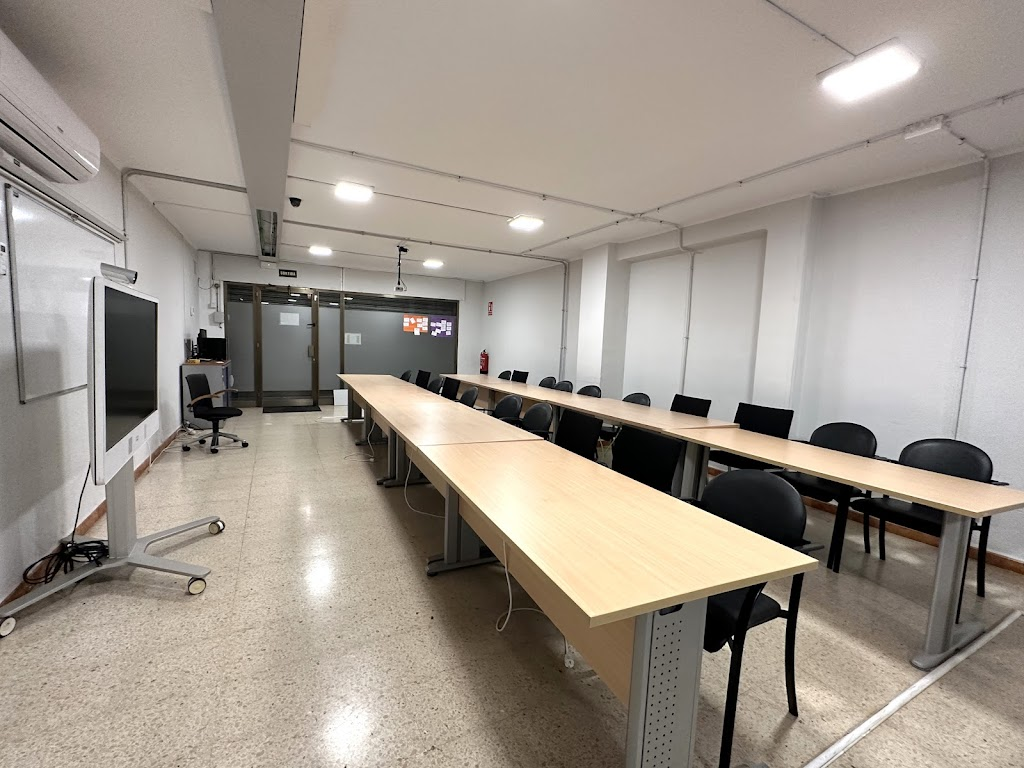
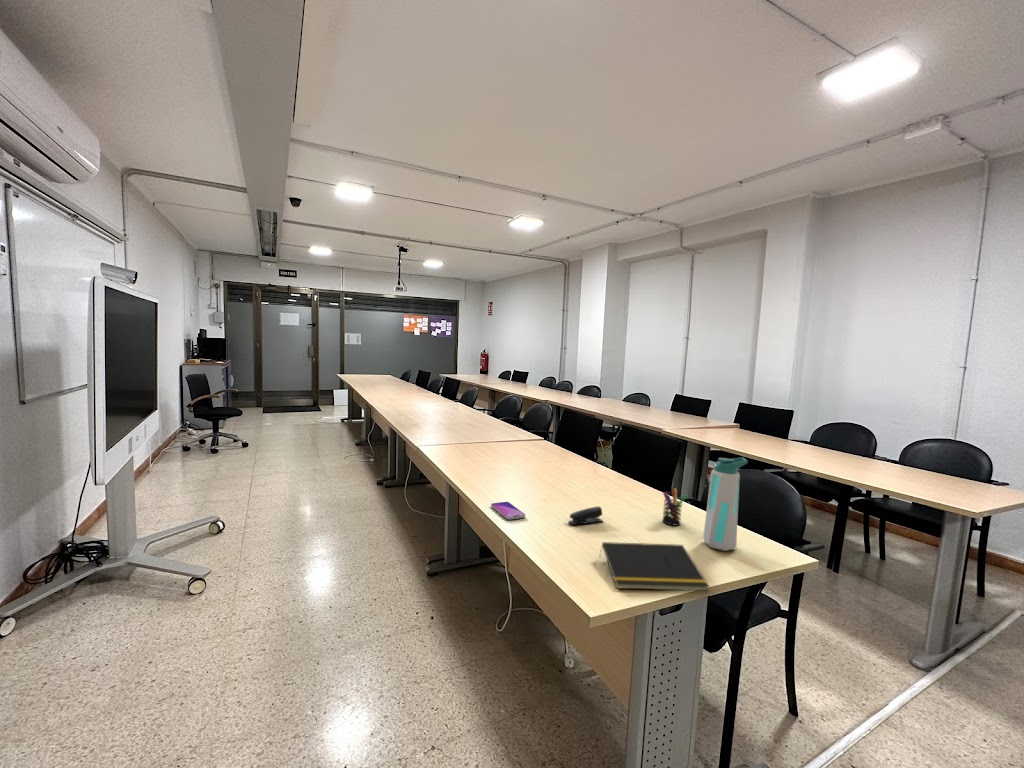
+ notepad (652, 565)
+ pen holder (674, 505)
+ water bottle (725, 502)
+ stapler (585, 515)
+ smartphone (507, 510)
